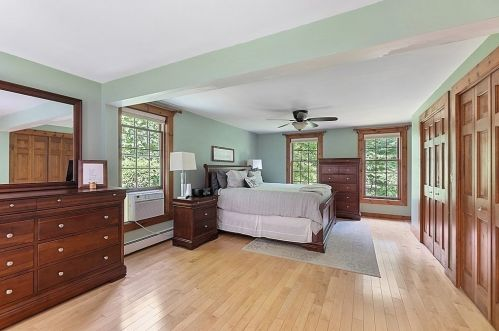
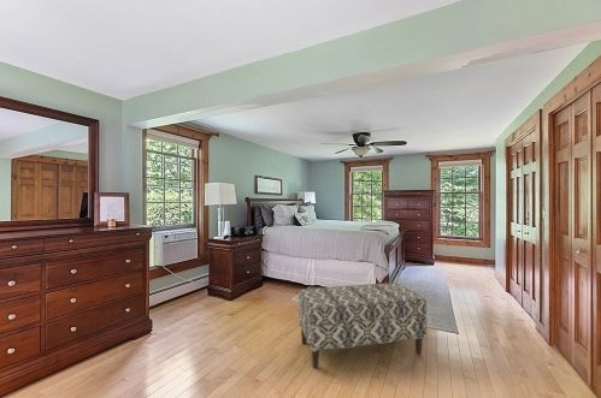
+ bench (359, 320)
